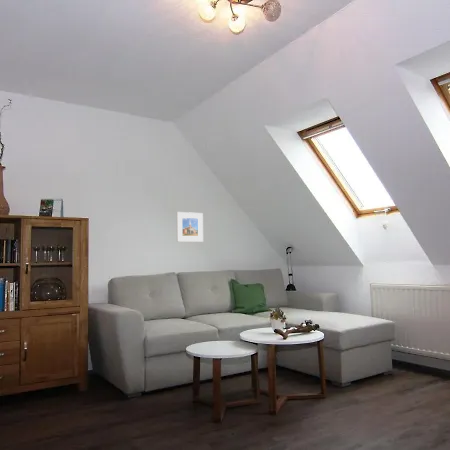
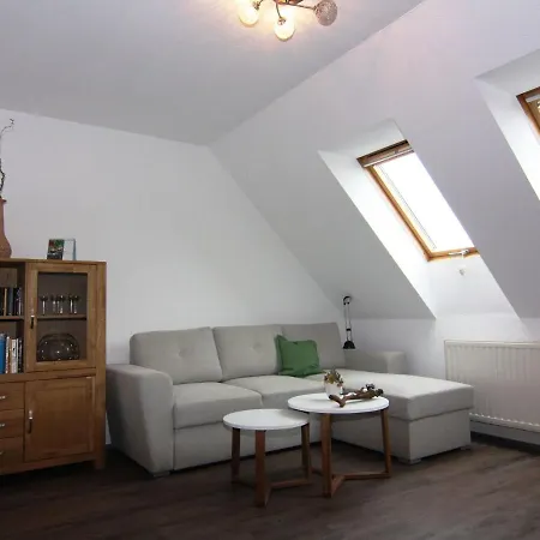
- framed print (190, 227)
